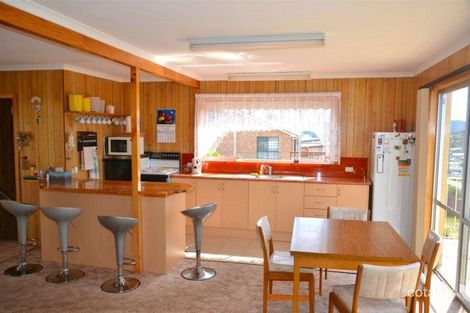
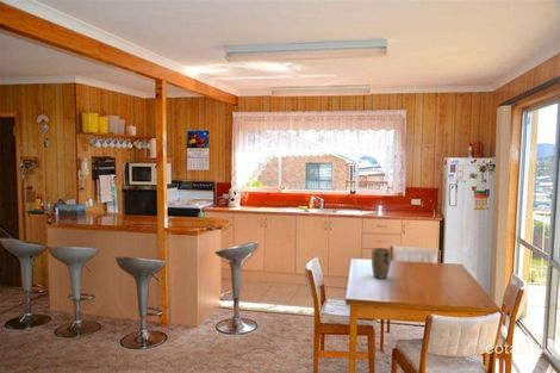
+ plant pot (380, 262)
